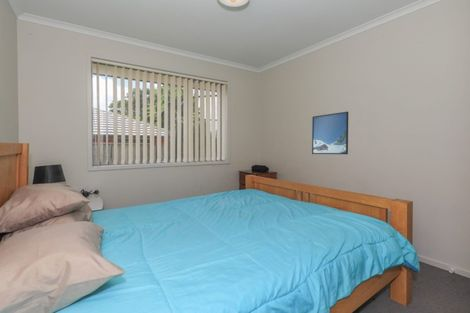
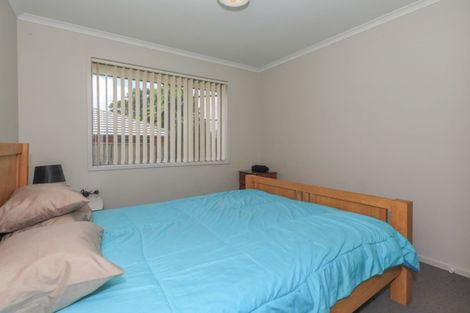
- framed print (329, 134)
